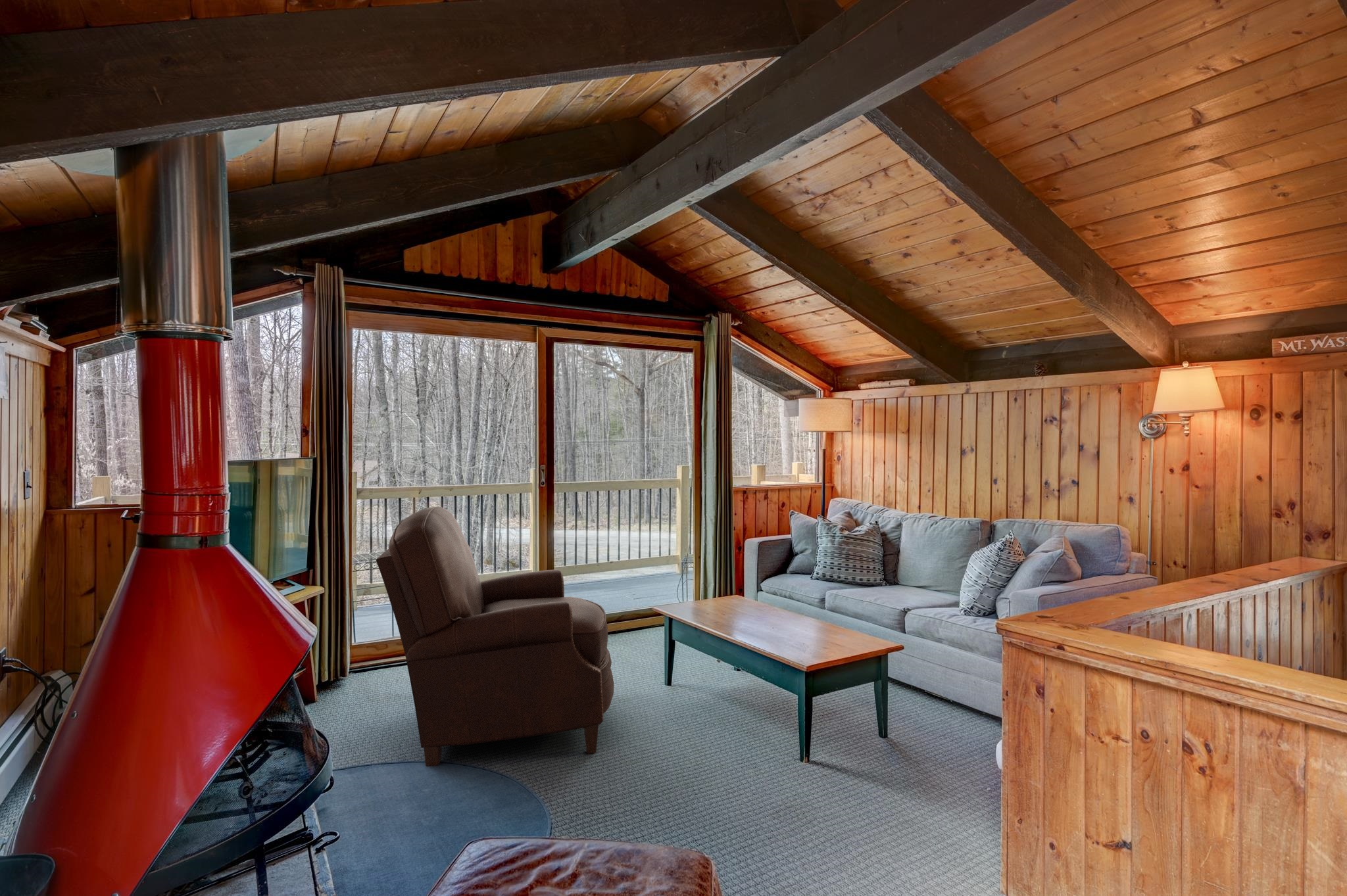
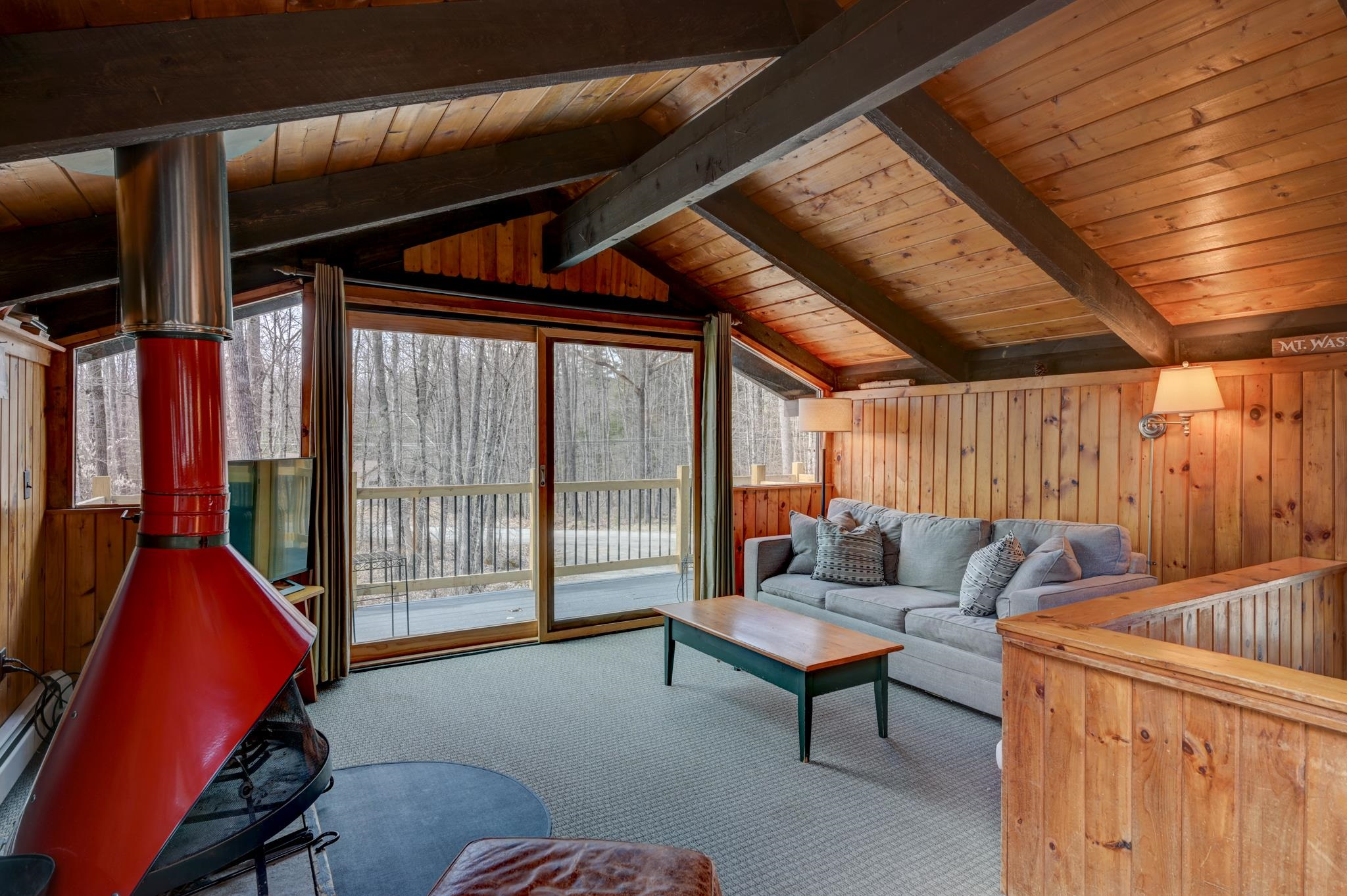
- chair (505, 617)
